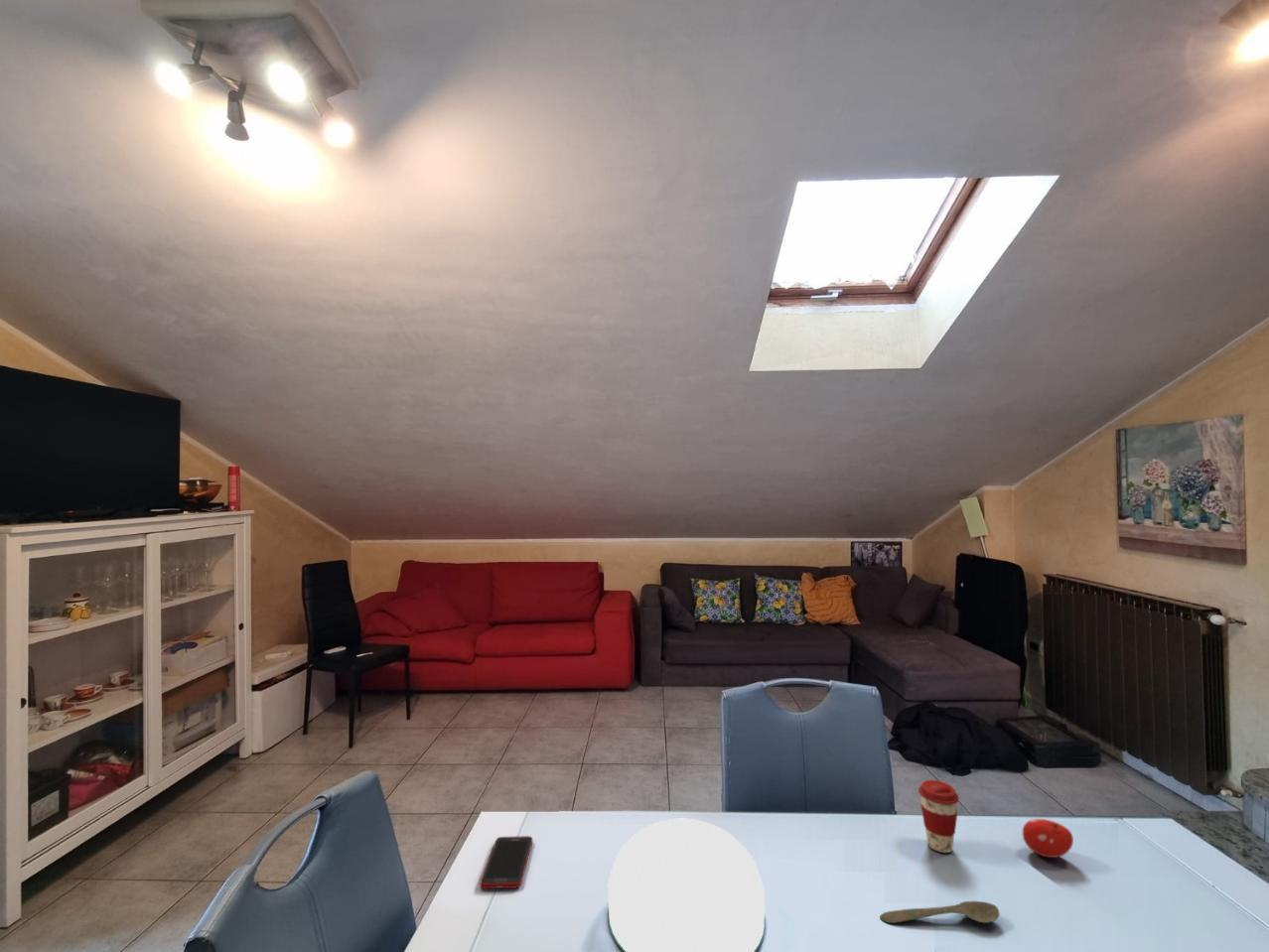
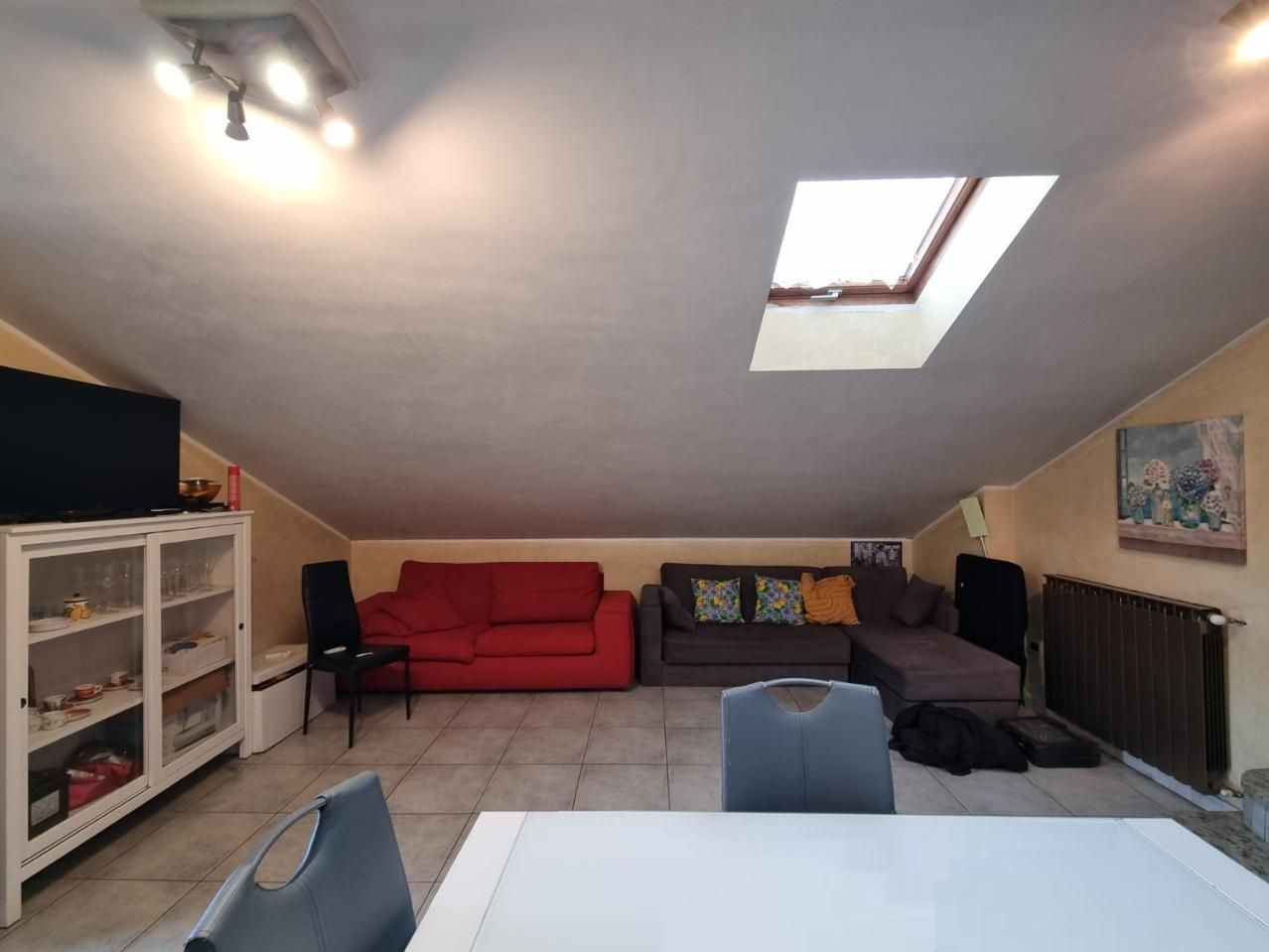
- fruit (1047, 836)
- spoon (938, 913)
- coffee cup (938, 816)
- cell phone (507, 861)
- plate (684, 873)
